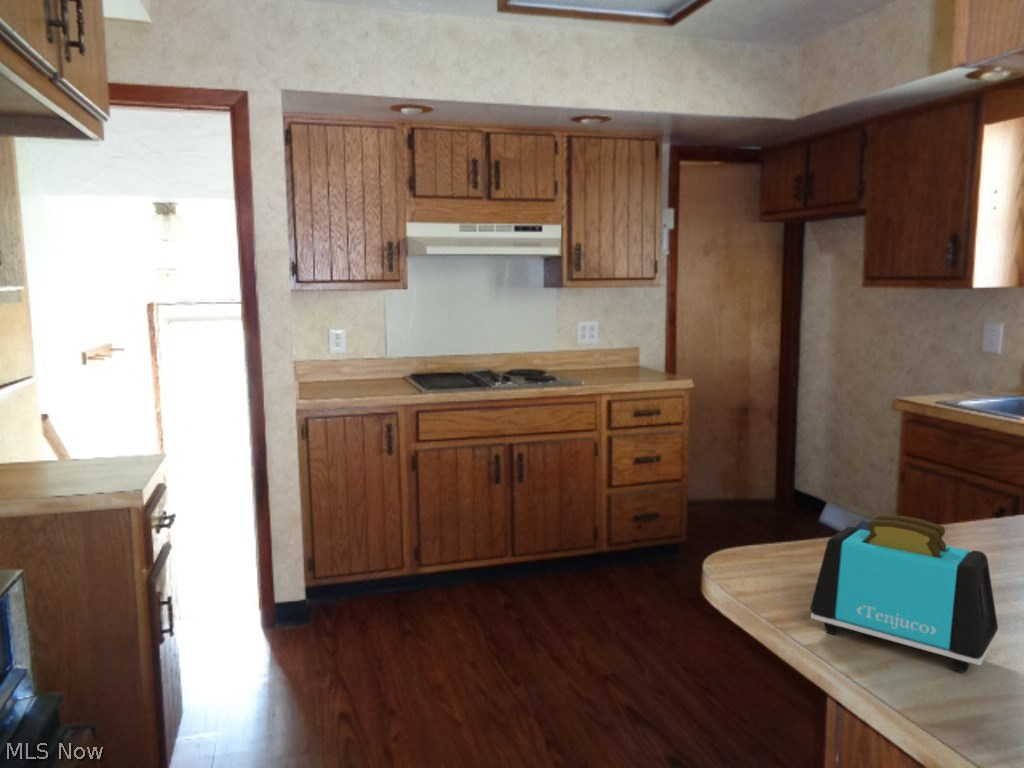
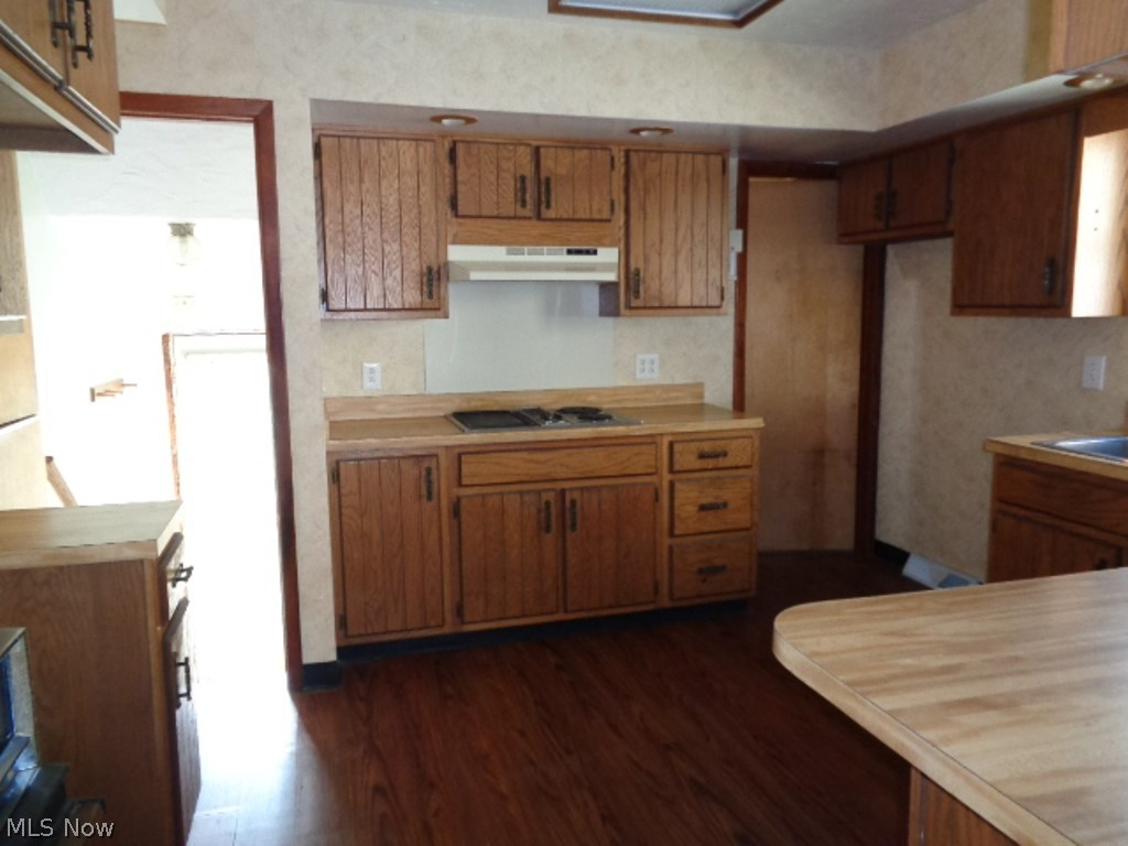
- toaster (902, 581)
